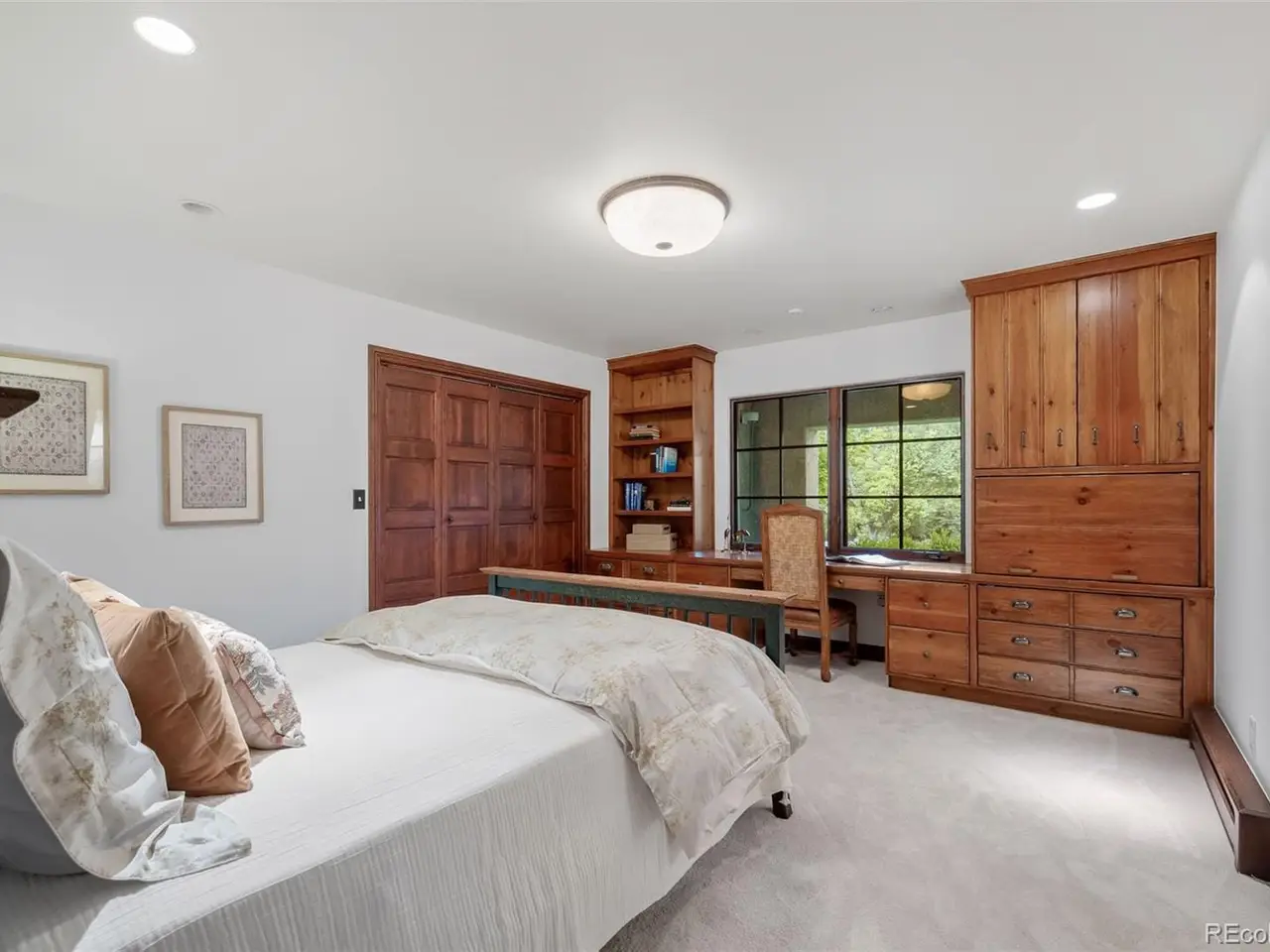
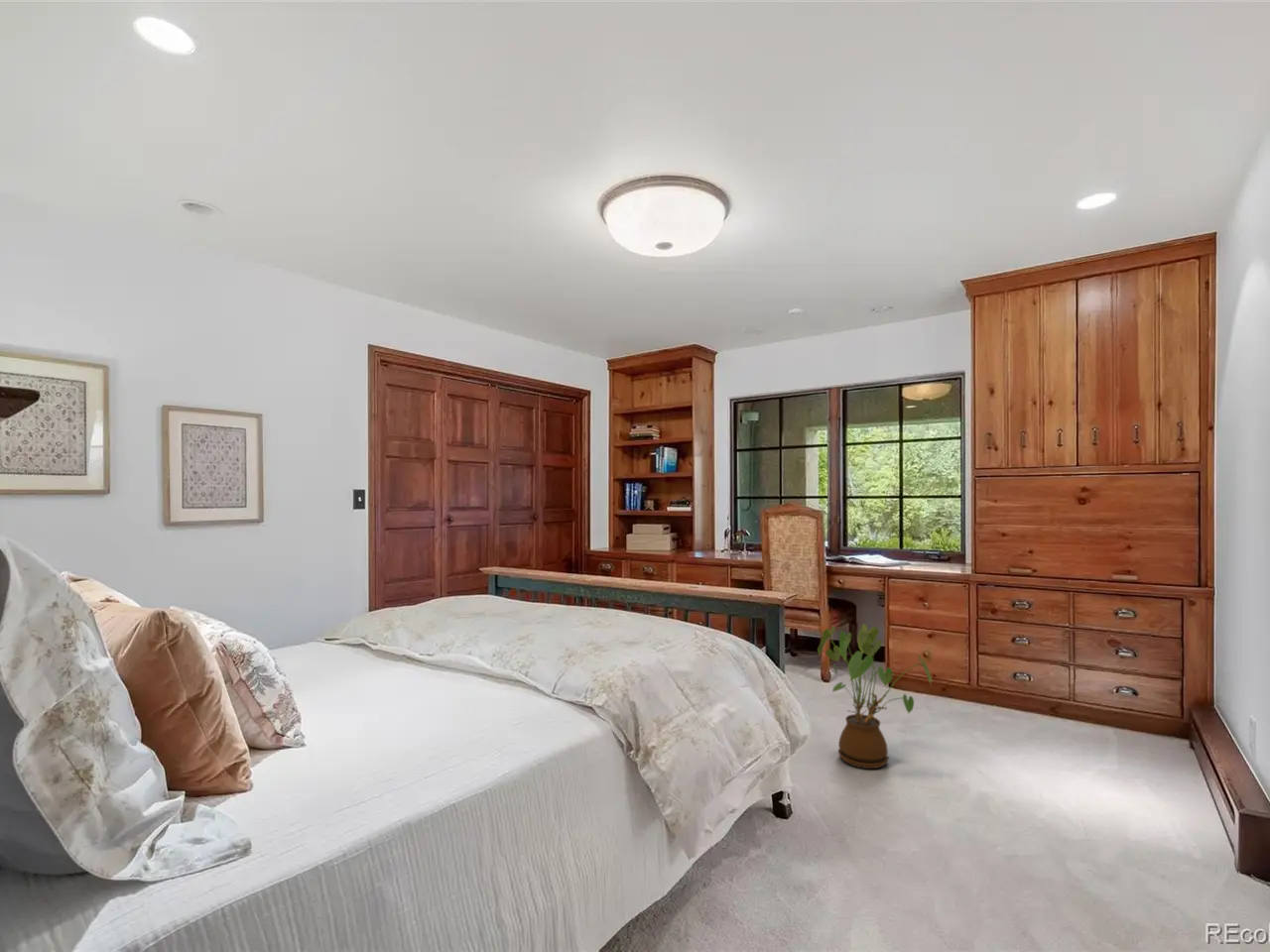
+ house plant (869, 695)
